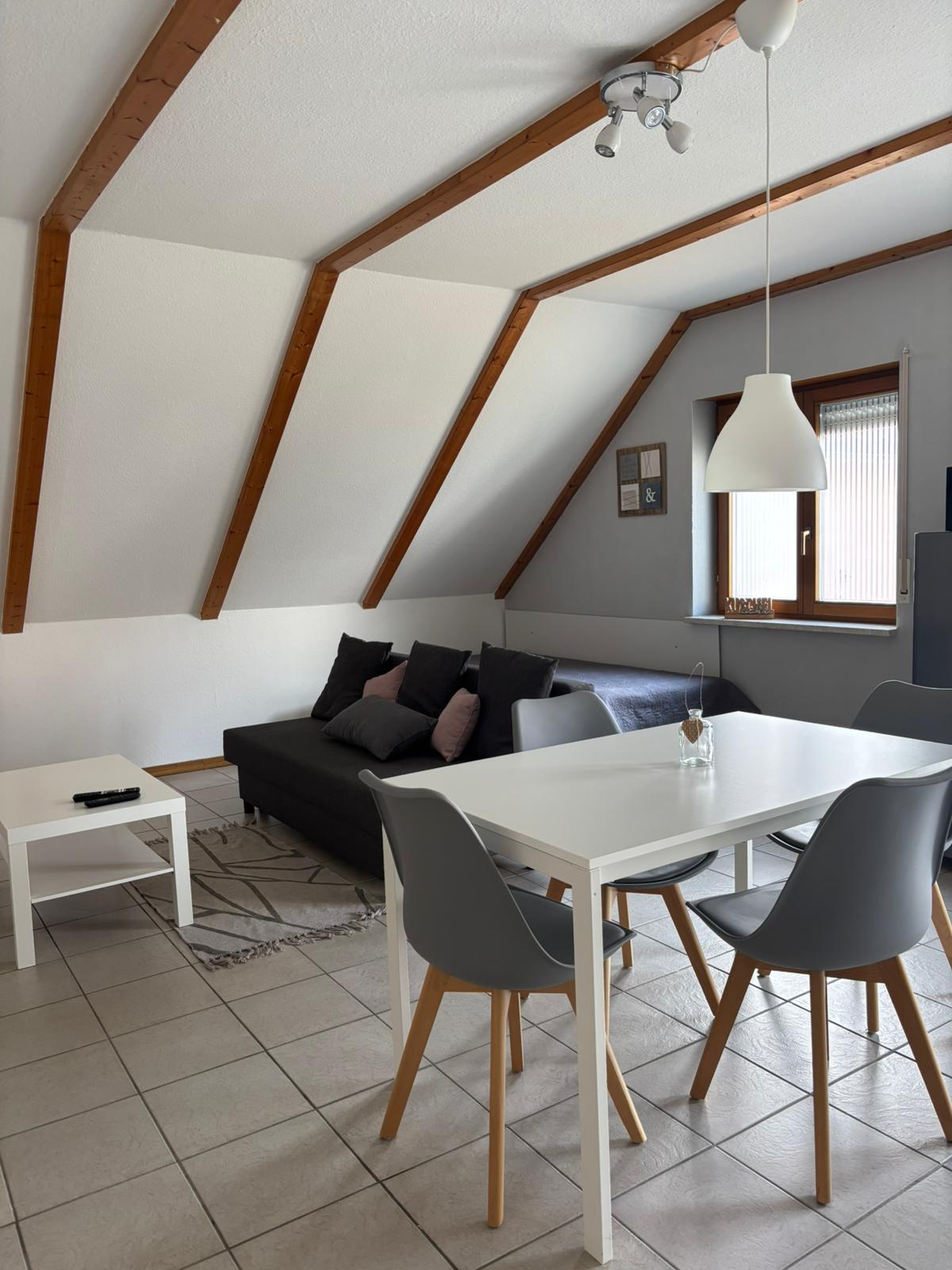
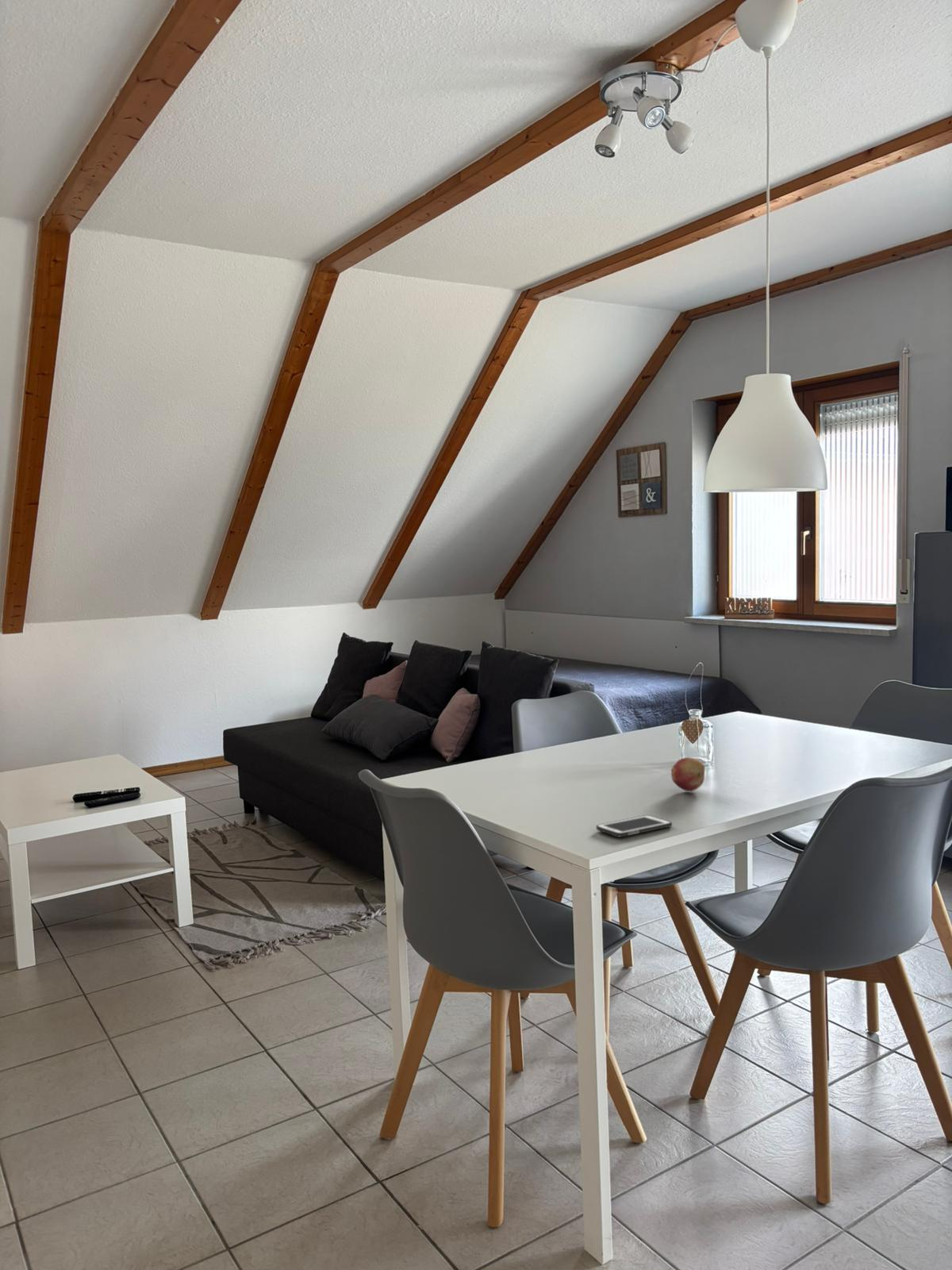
+ cell phone (634, 826)
+ fruit (688, 774)
